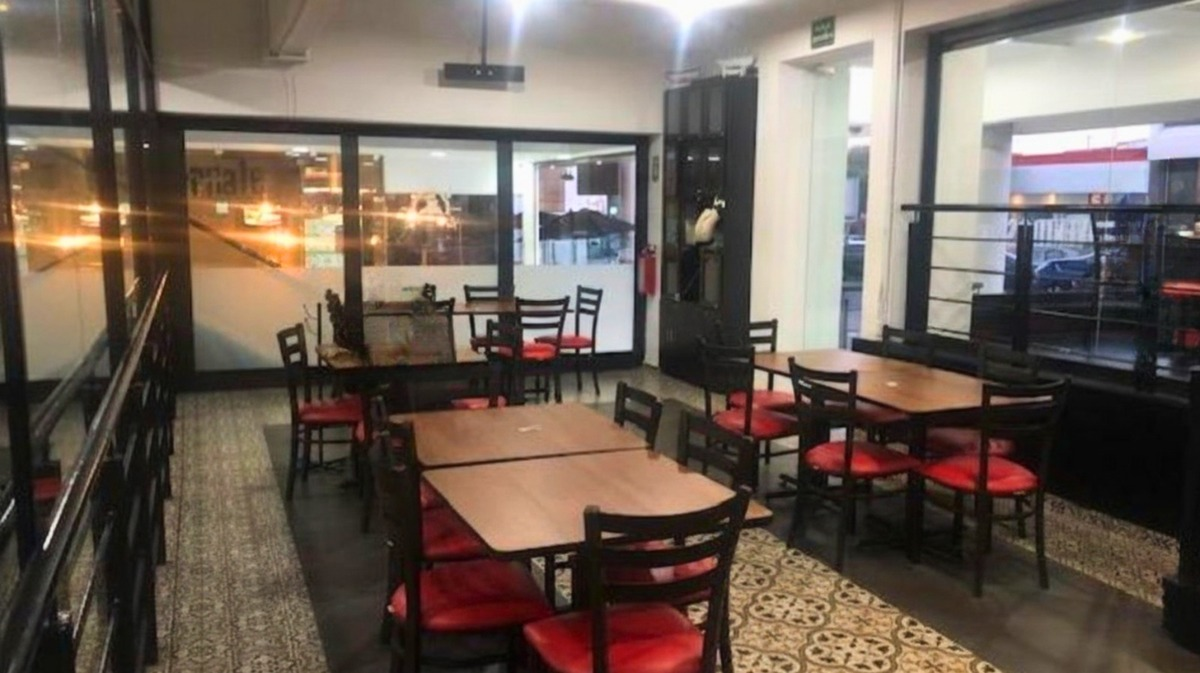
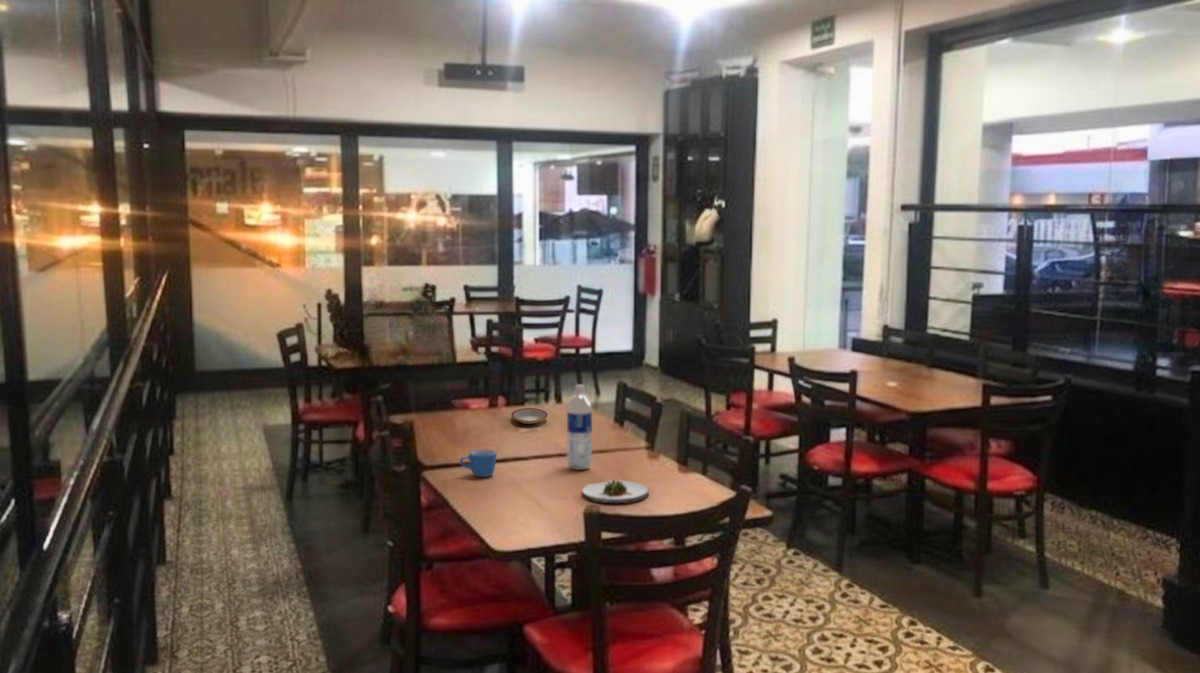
+ plate (529, 417)
+ salad plate (615, 487)
+ mug (478, 464)
+ water bottle (579, 426)
